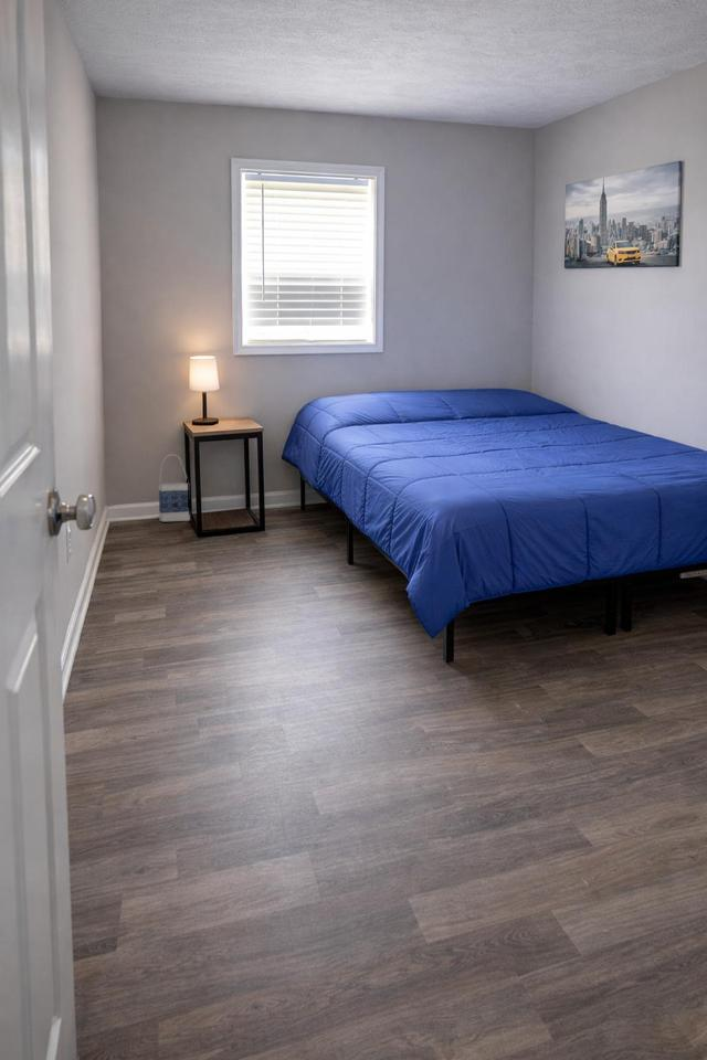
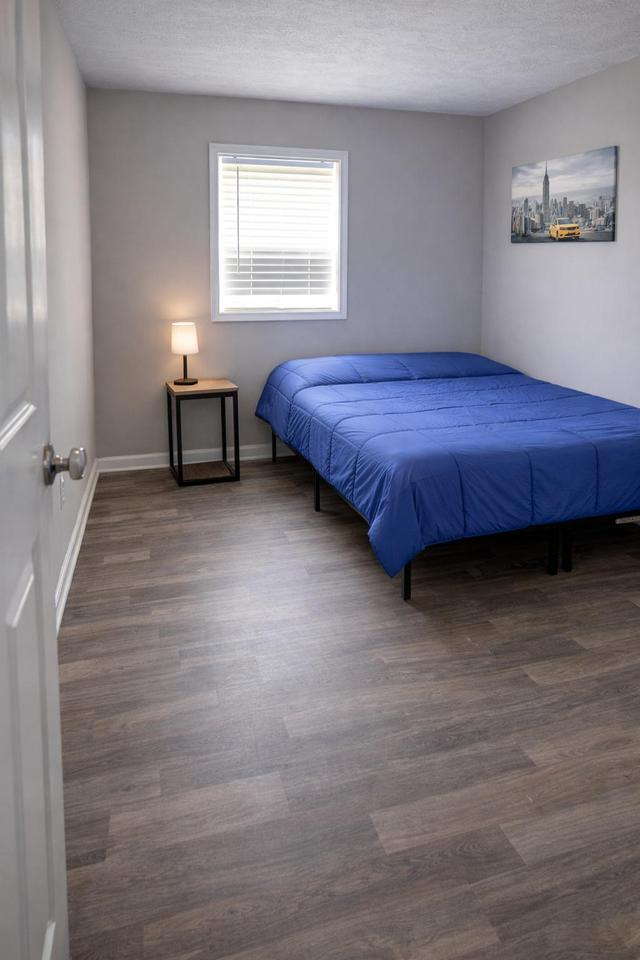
- bag (173, 487)
